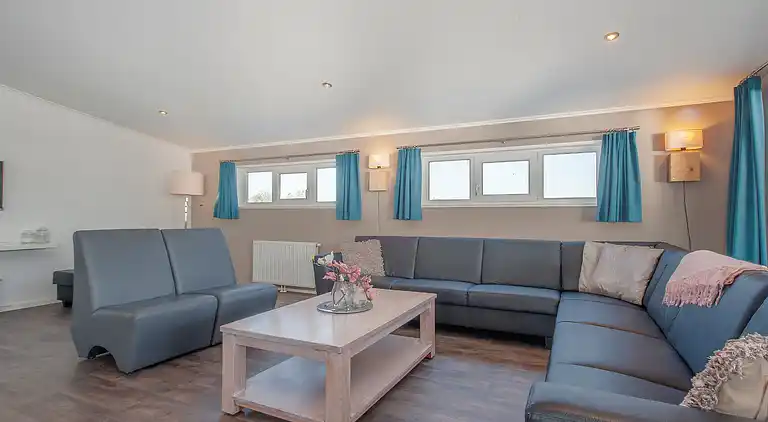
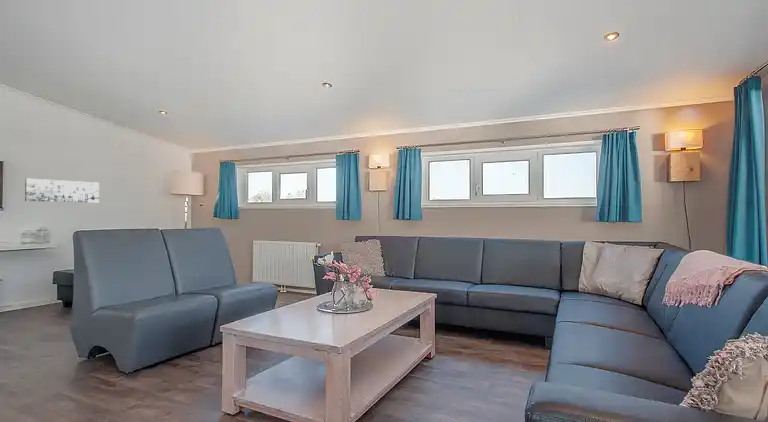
+ wall art (64, 191)
